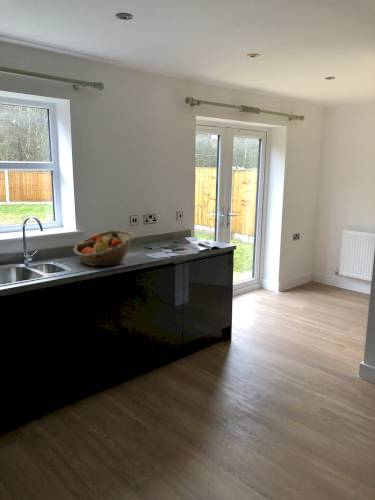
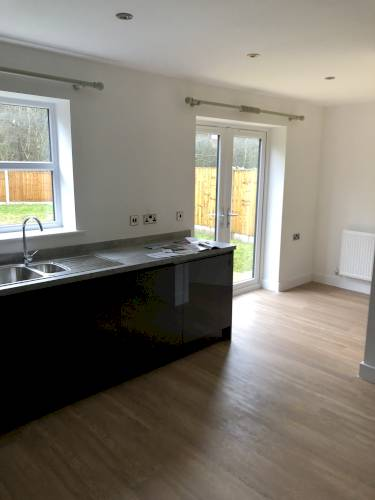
- fruit basket (104, 247)
